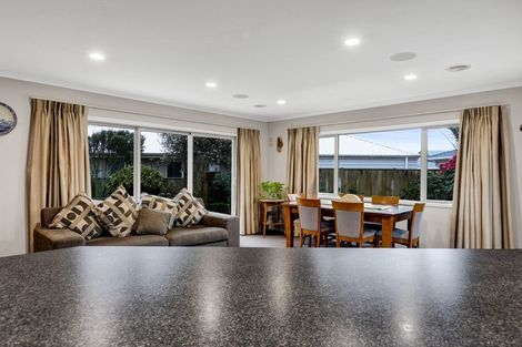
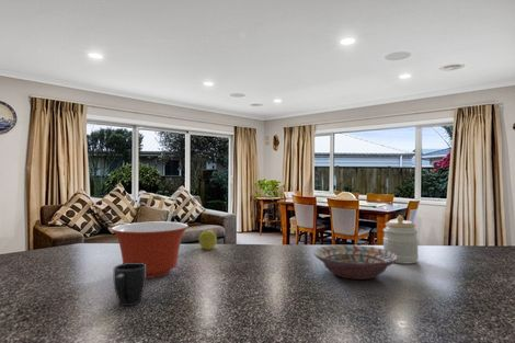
+ decorative bowl (354, 263)
+ mixing bowl (150, 249)
+ apple (207, 238)
+ mug (126, 286)
+ jar (400, 238)
